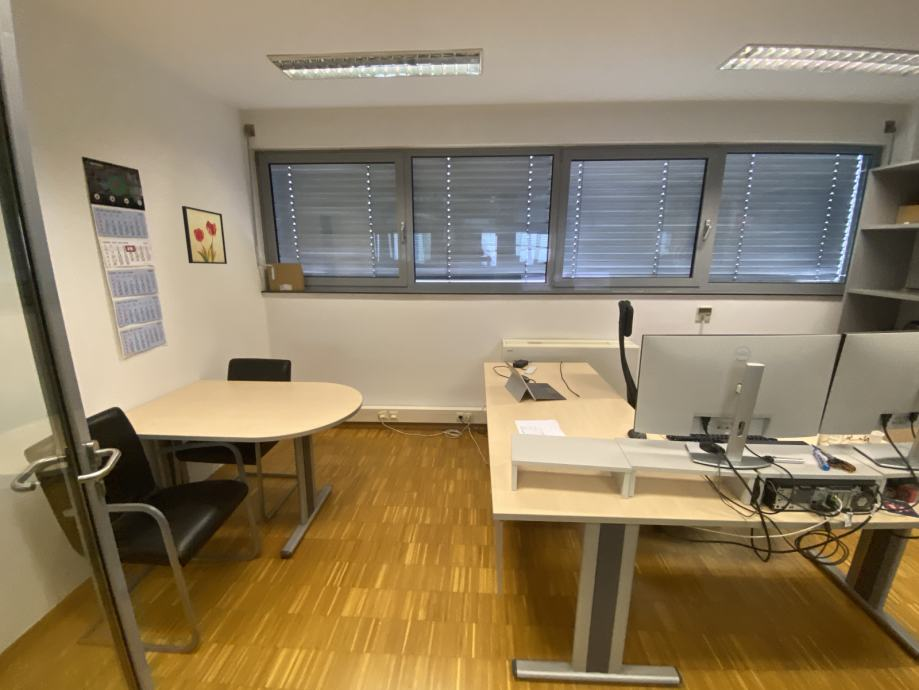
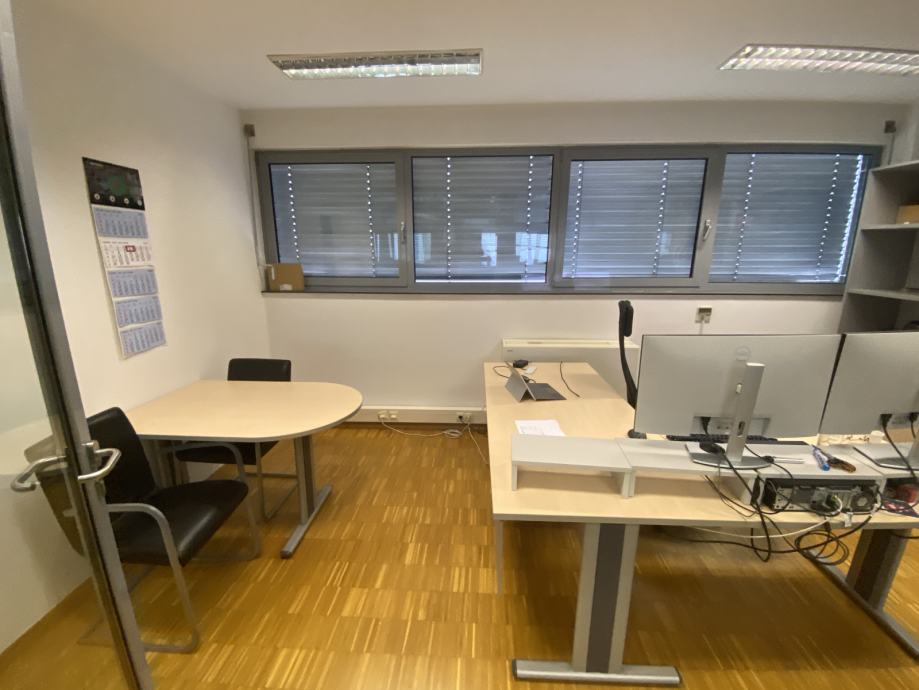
- wall art (205, 237)
